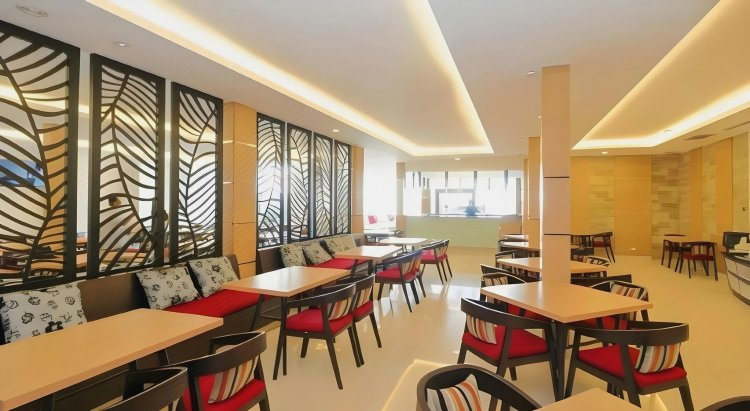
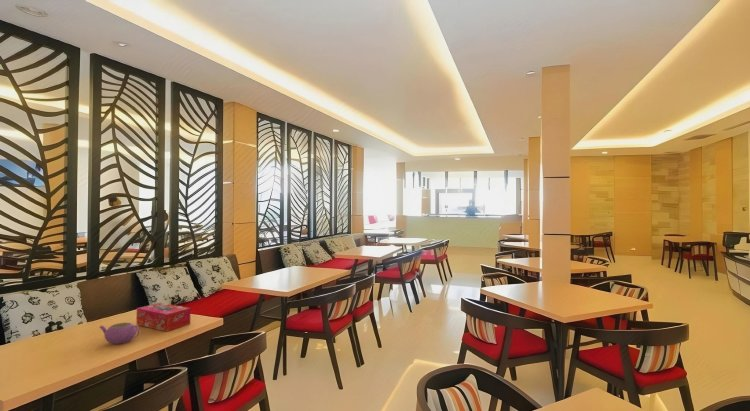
+ tissue box (163, 316)
+ teapot (119, 333)
